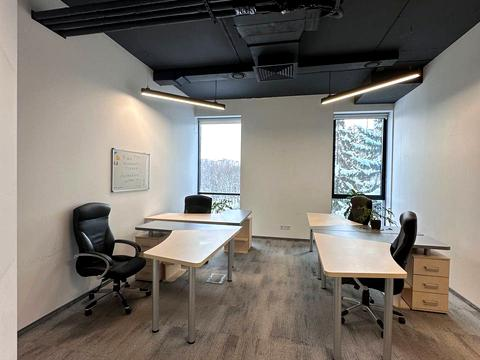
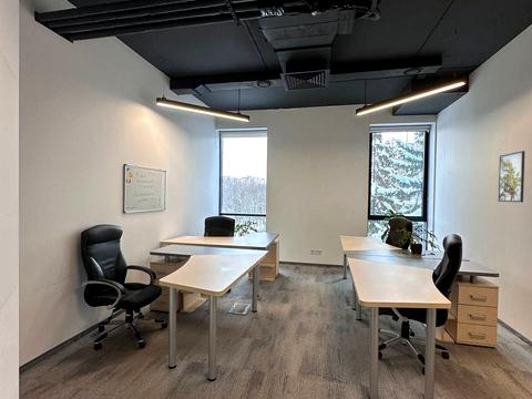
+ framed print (510, 177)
